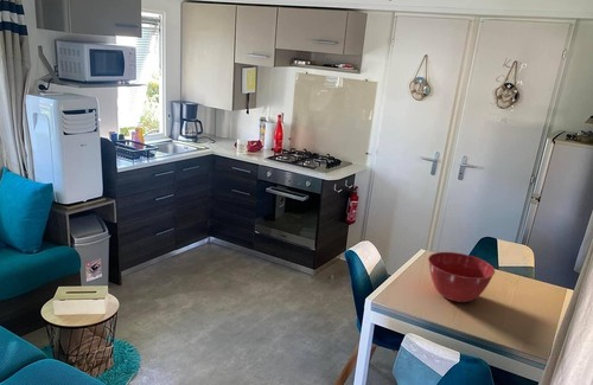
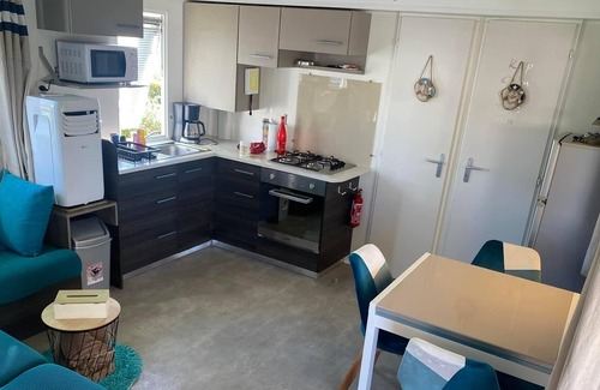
- mixing bowl (458, 278)
